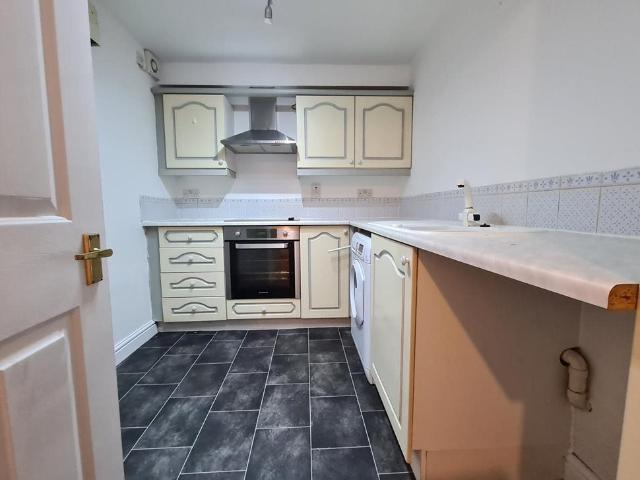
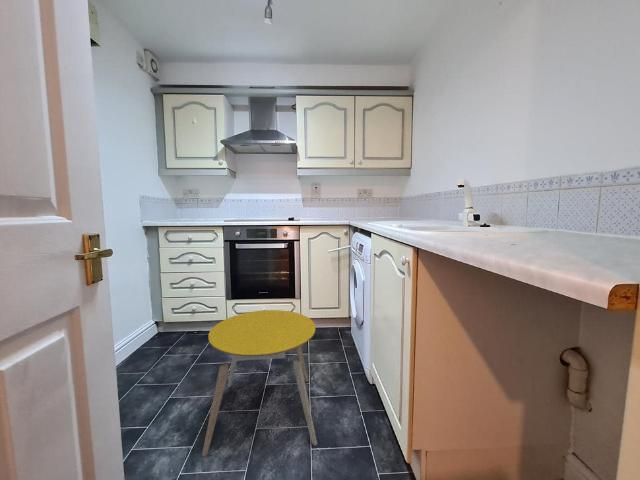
+ stool (264, 358)
